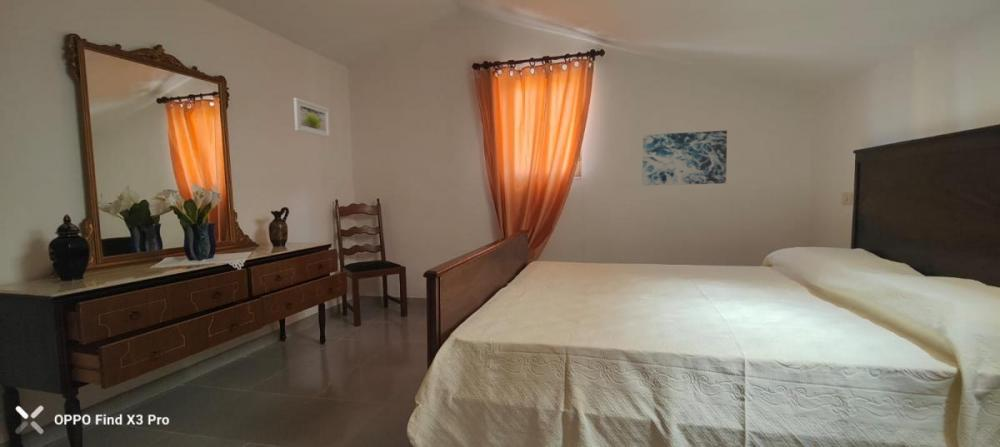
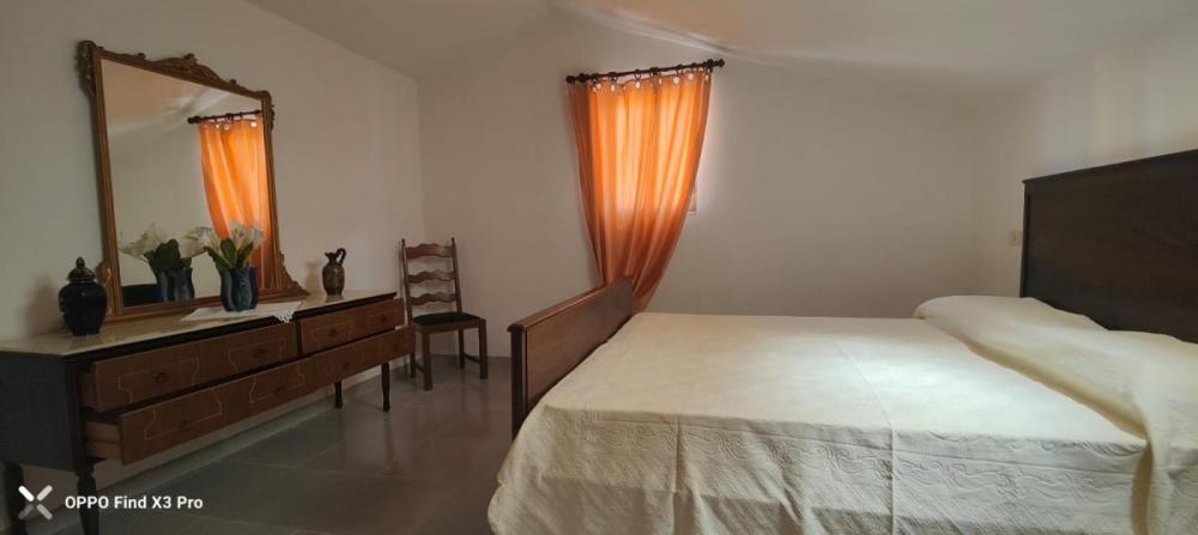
- wall art (683, 158)
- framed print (312, 118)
